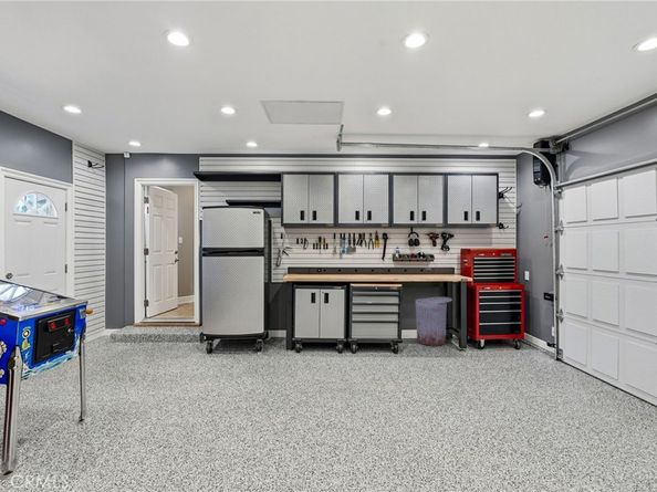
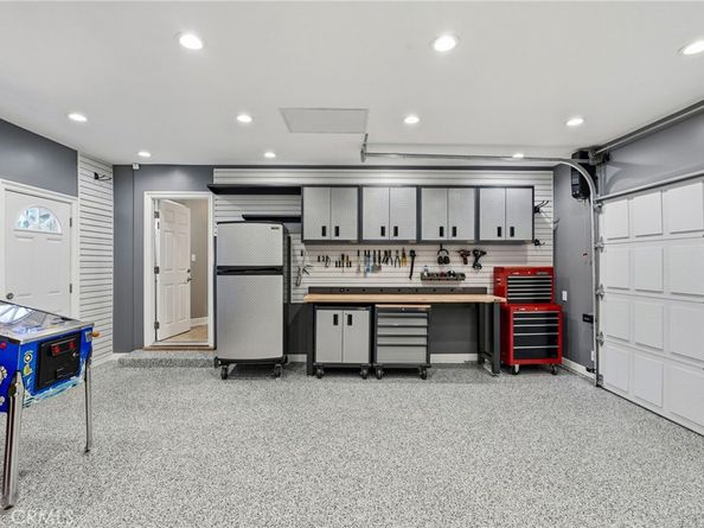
- trash can (432, 320)
